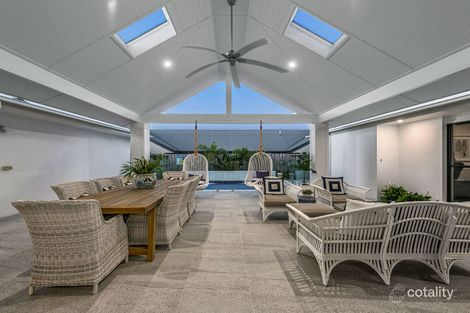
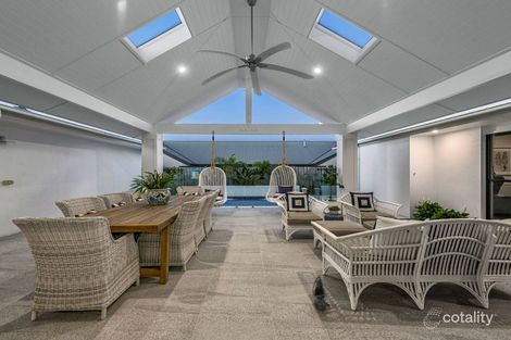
+ lantern (321, 290)
